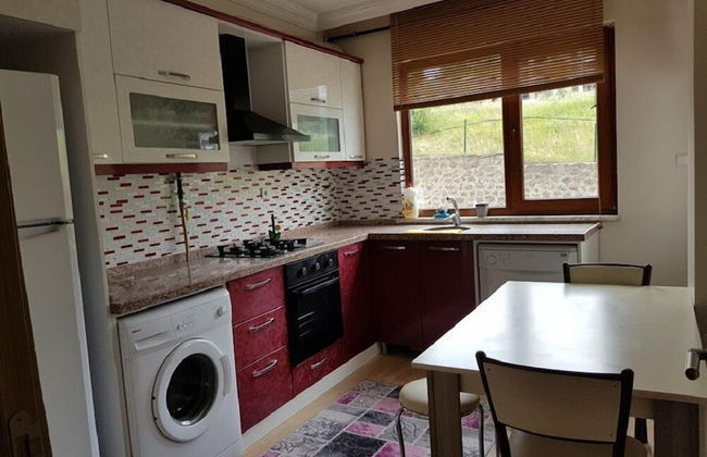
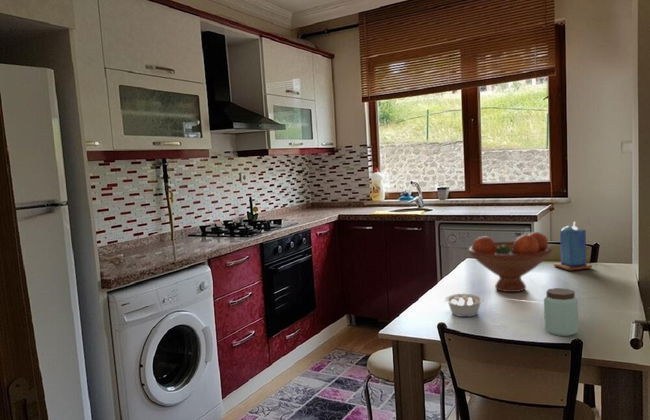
+ fruit bowl (509, 260)
+ candle (571, 244)
+ legume (464, 304)
+ peanut butter (560, 311)
